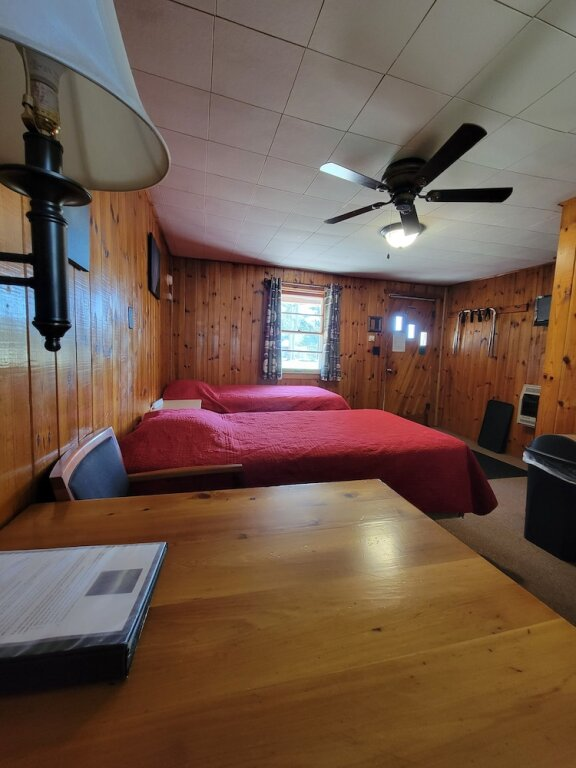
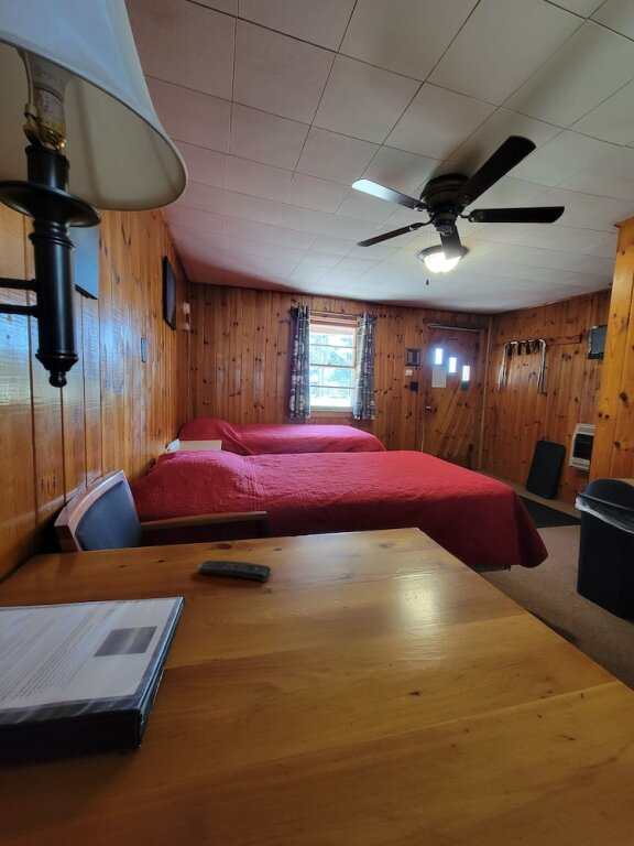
+ remote control (232, 568)
